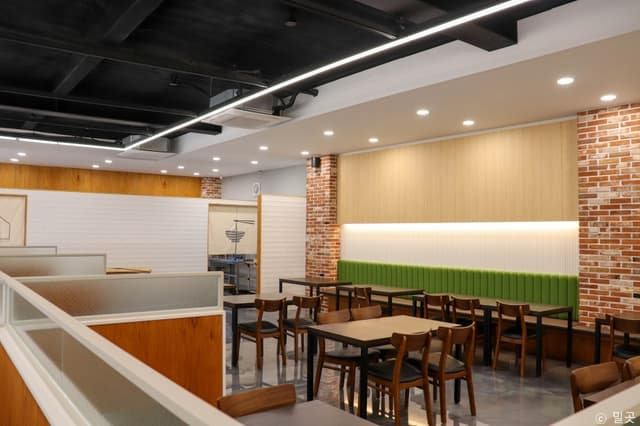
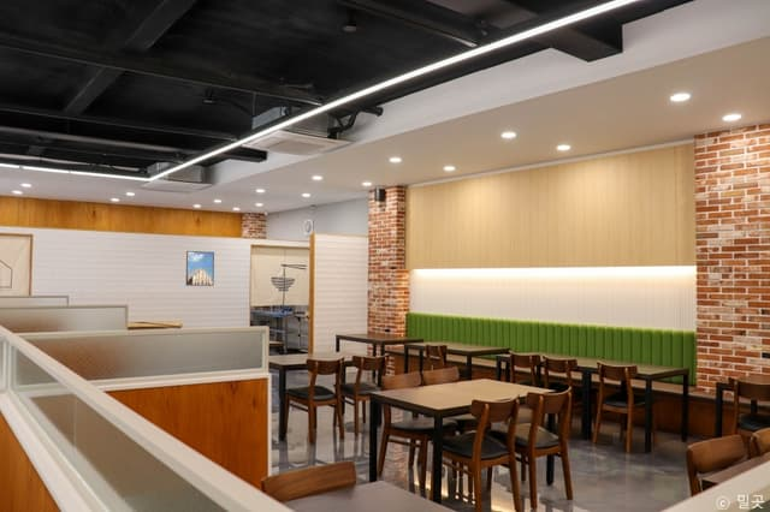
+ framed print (200, 268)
